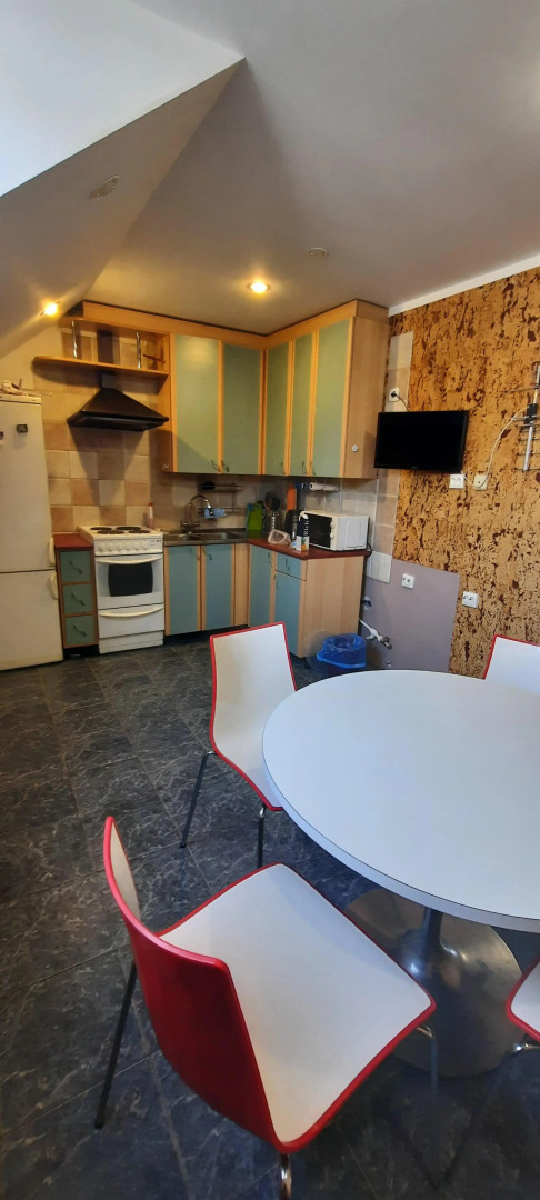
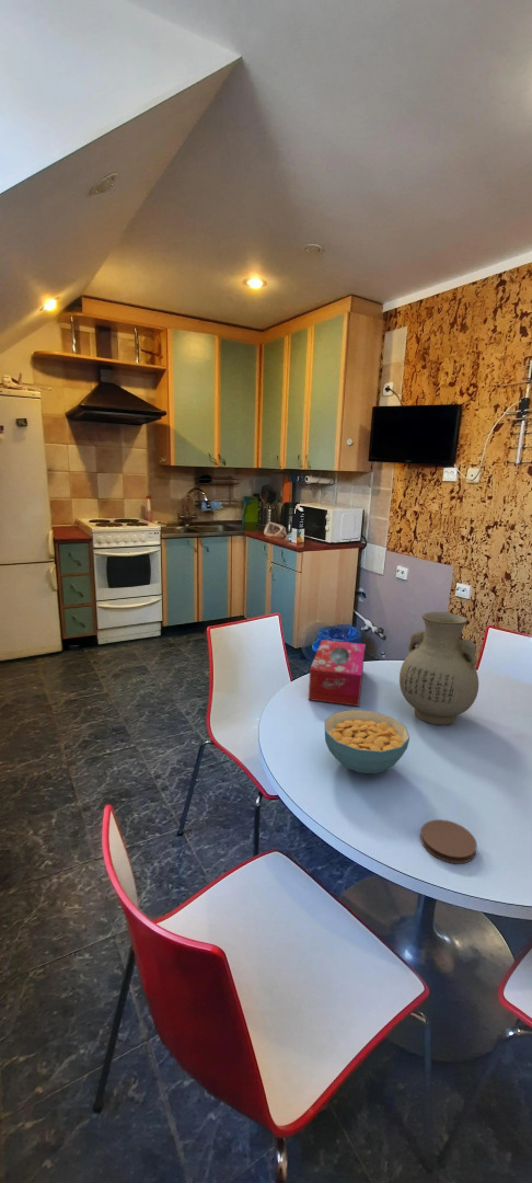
+ cereal bowl (363, 747)
+ vase (439, 667)
+ coaster (448, 840)
+ tissue box (338, 669)
